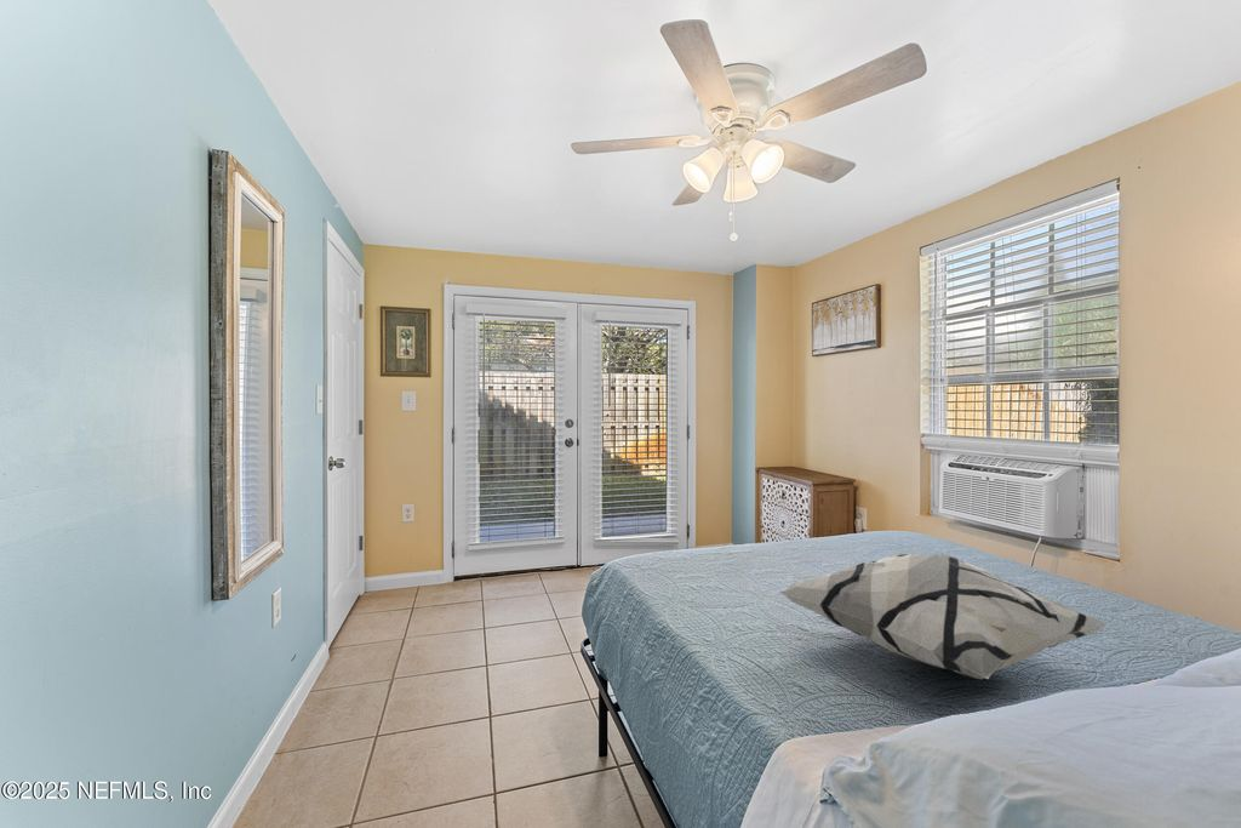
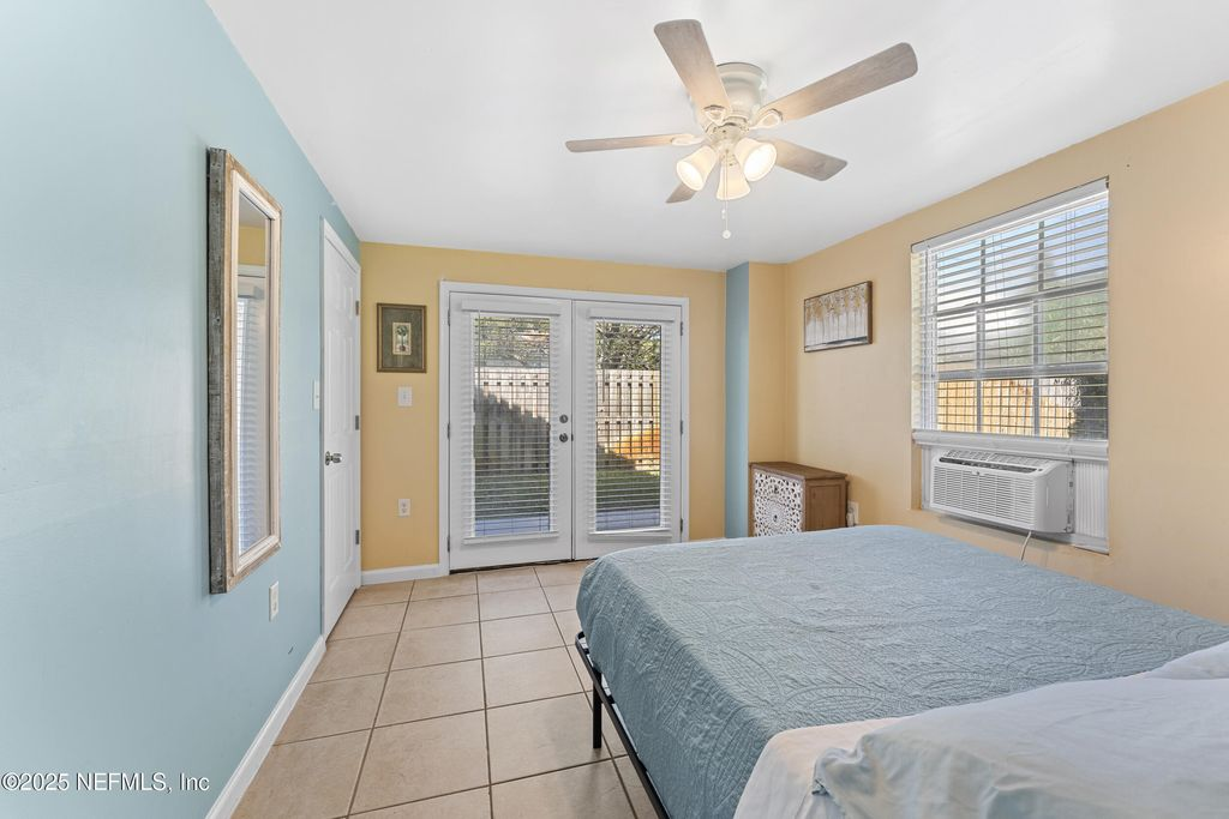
- decorative pillow (930, 607)
